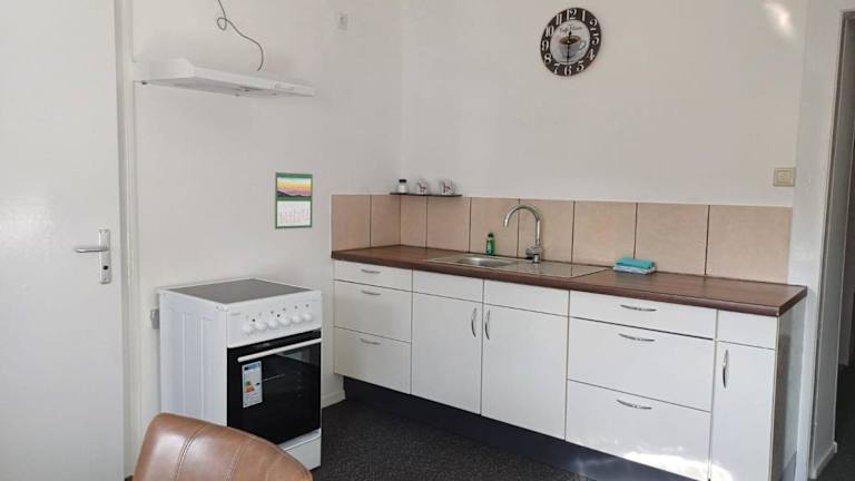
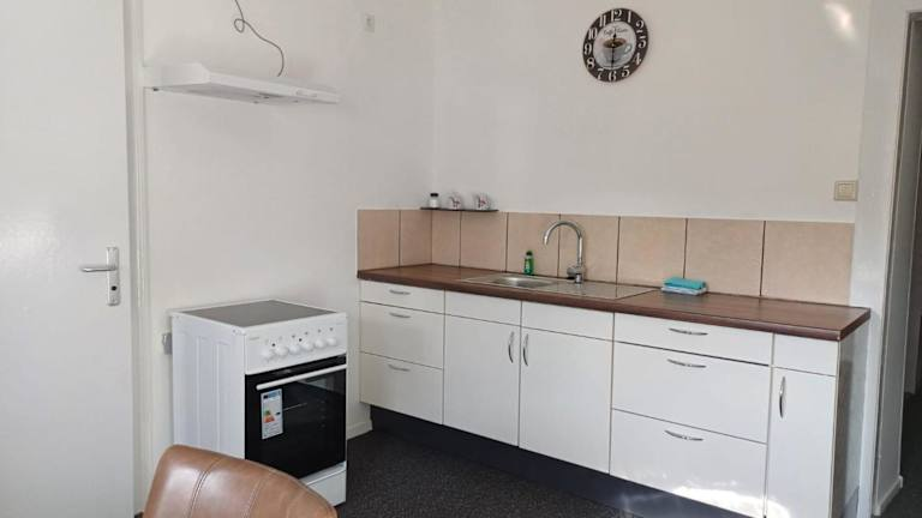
- calendar (294, 199)
